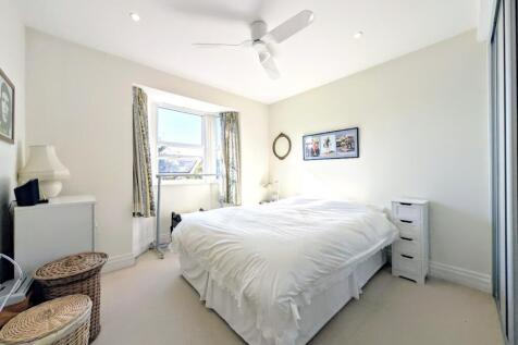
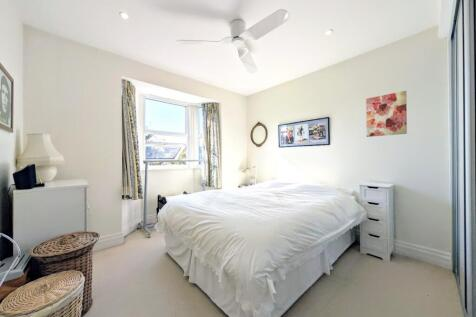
+ wall art (385, 115)
